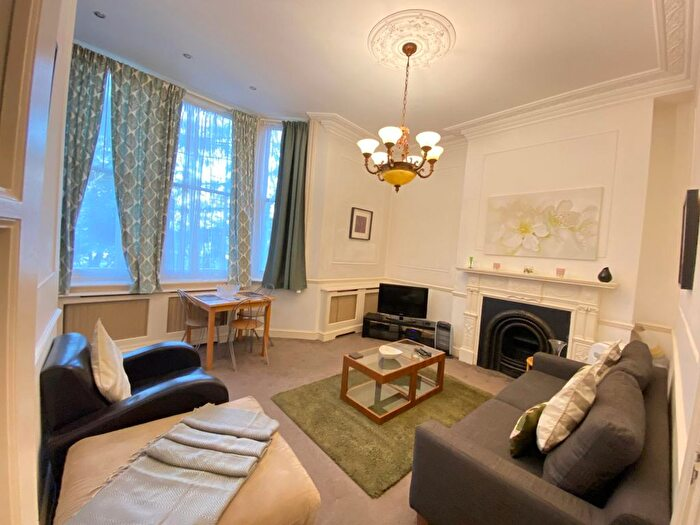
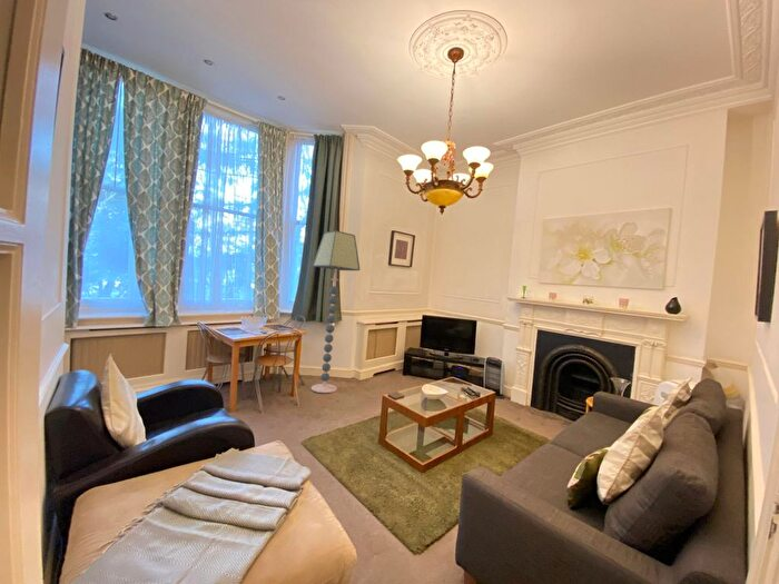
+ floor lamp (332, 310)
